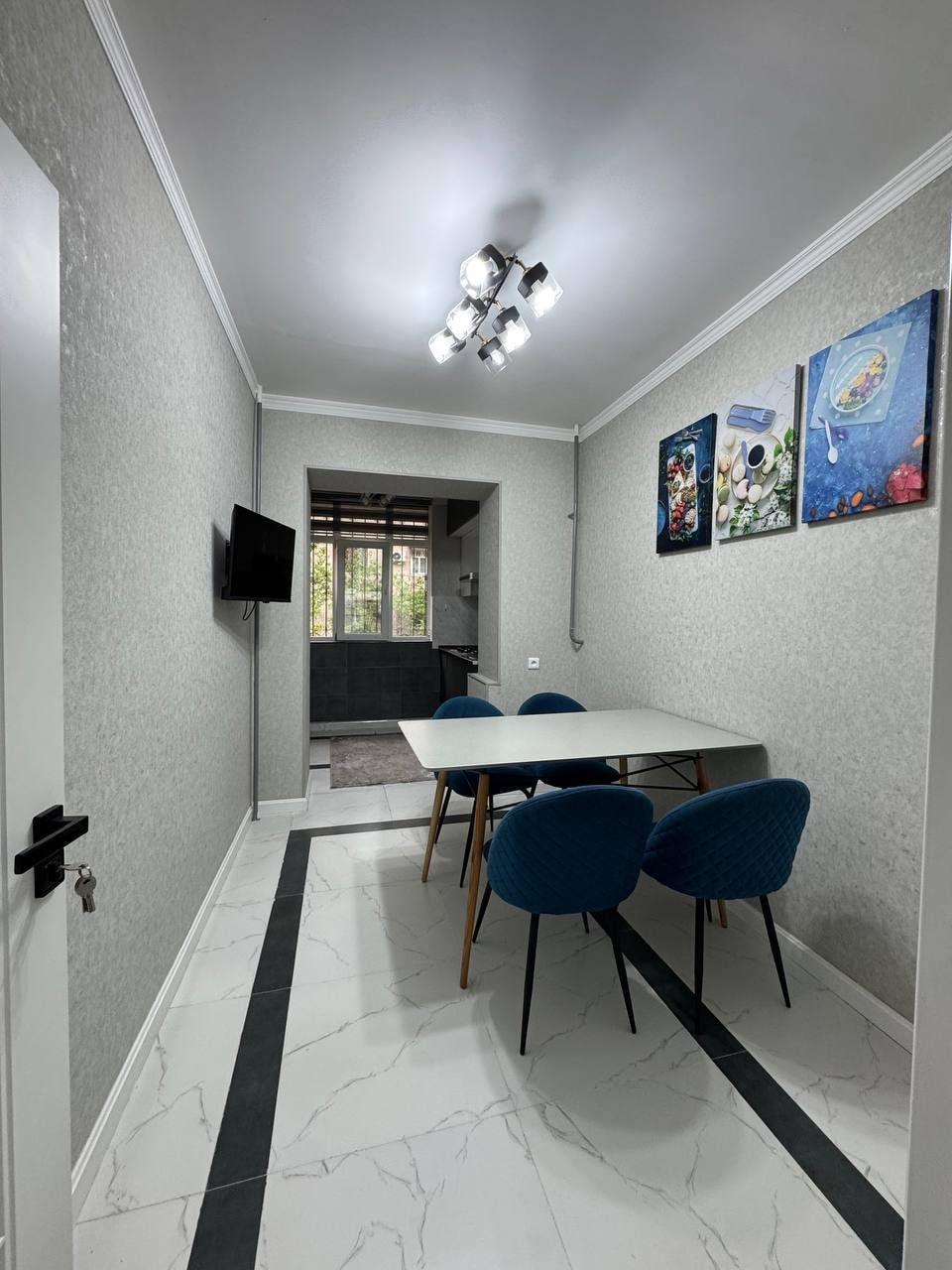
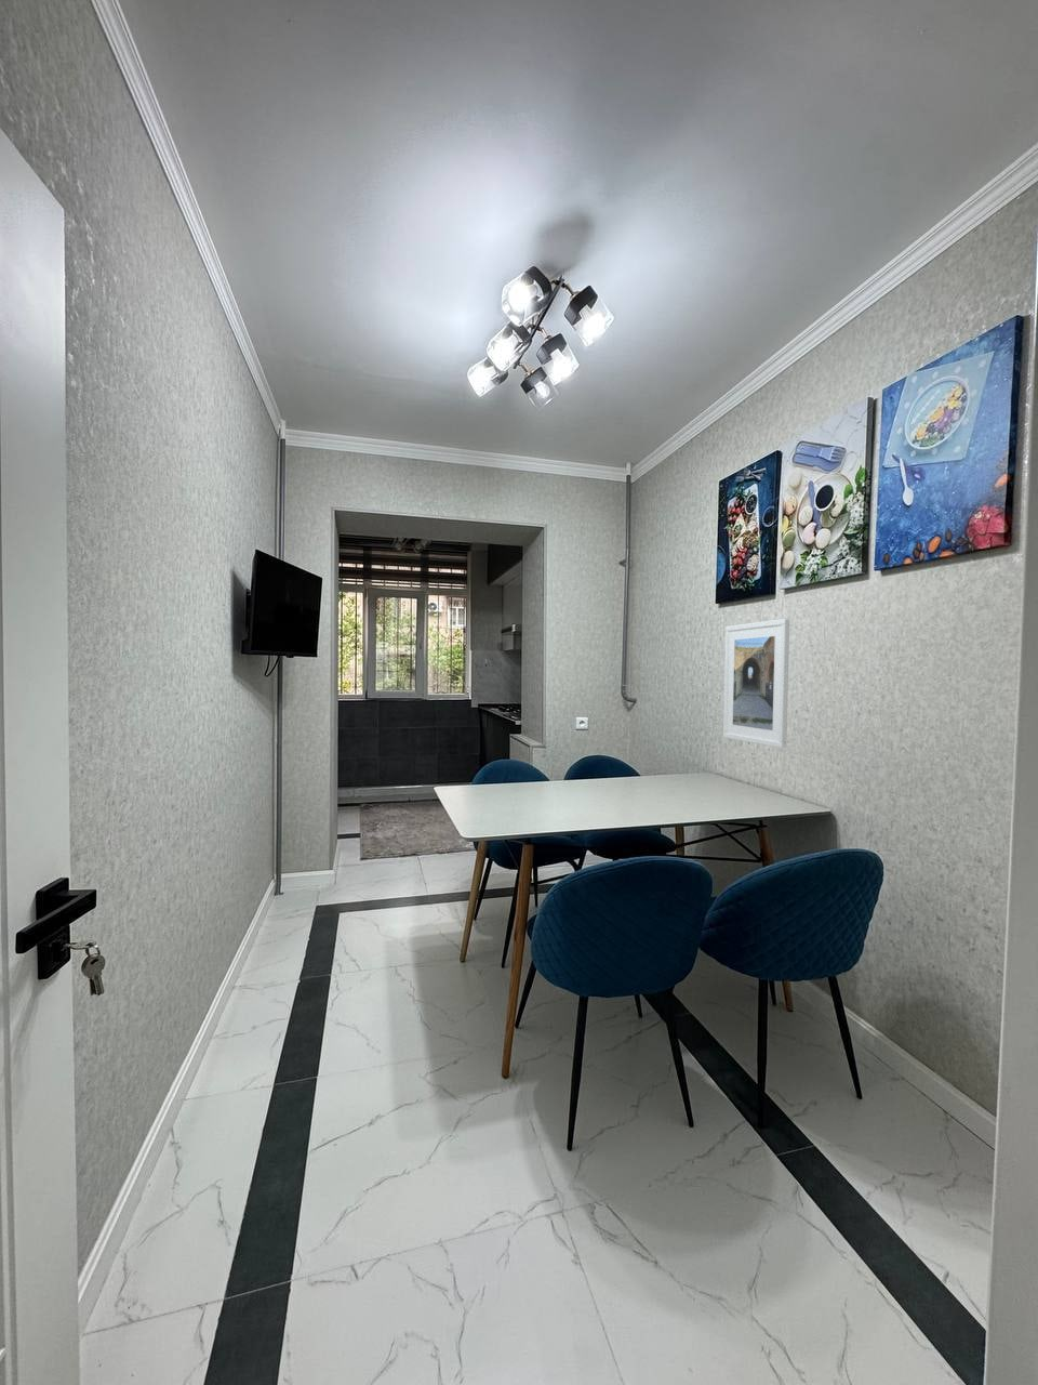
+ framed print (753, 683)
